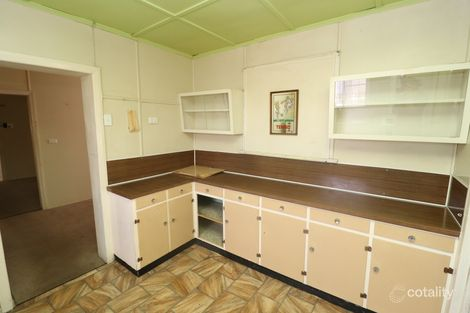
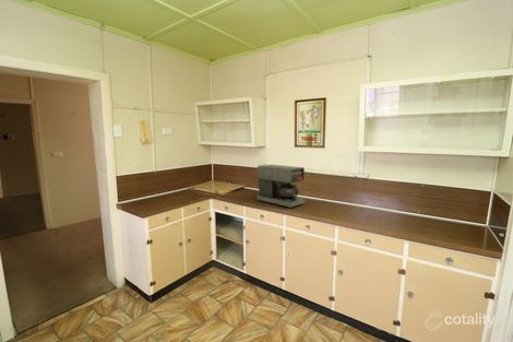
+ coffee maker (279, 185)
